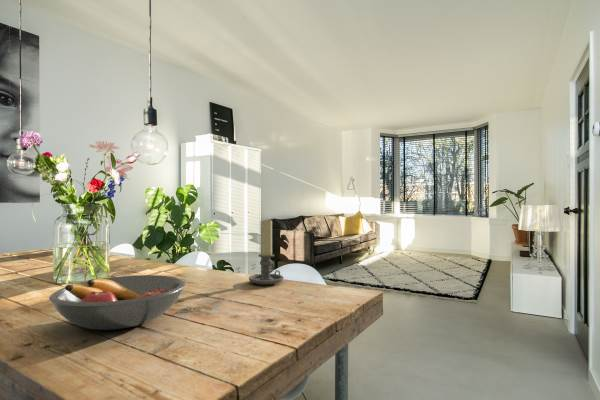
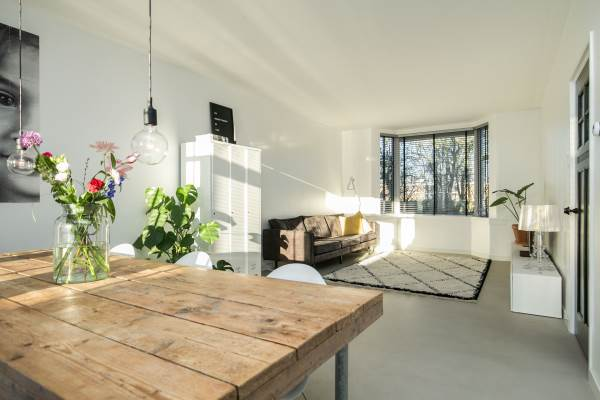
- candle holder (268, 250)
- fruit bowl (122, 299)
